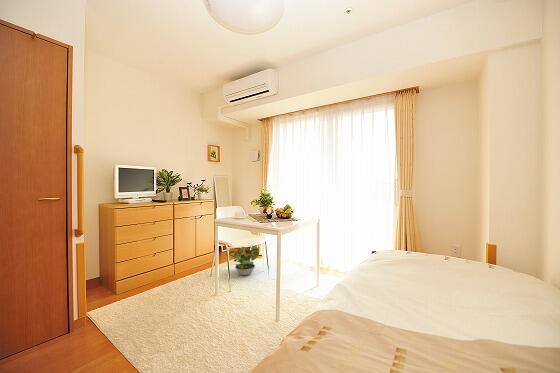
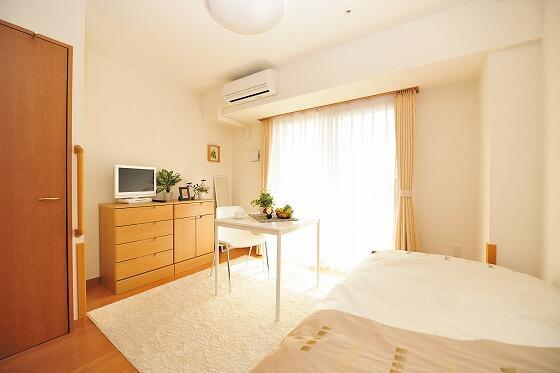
- potted plant (243, 258)
